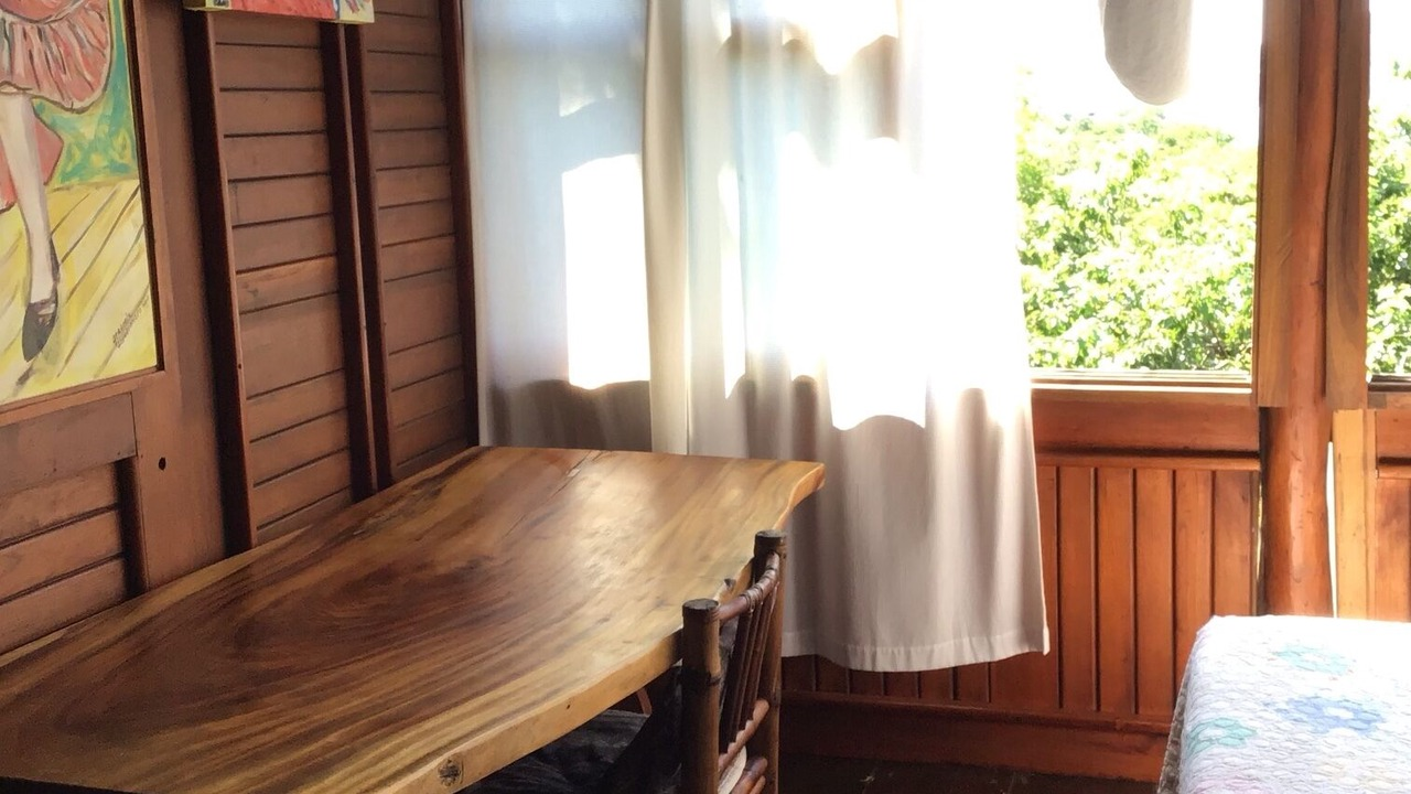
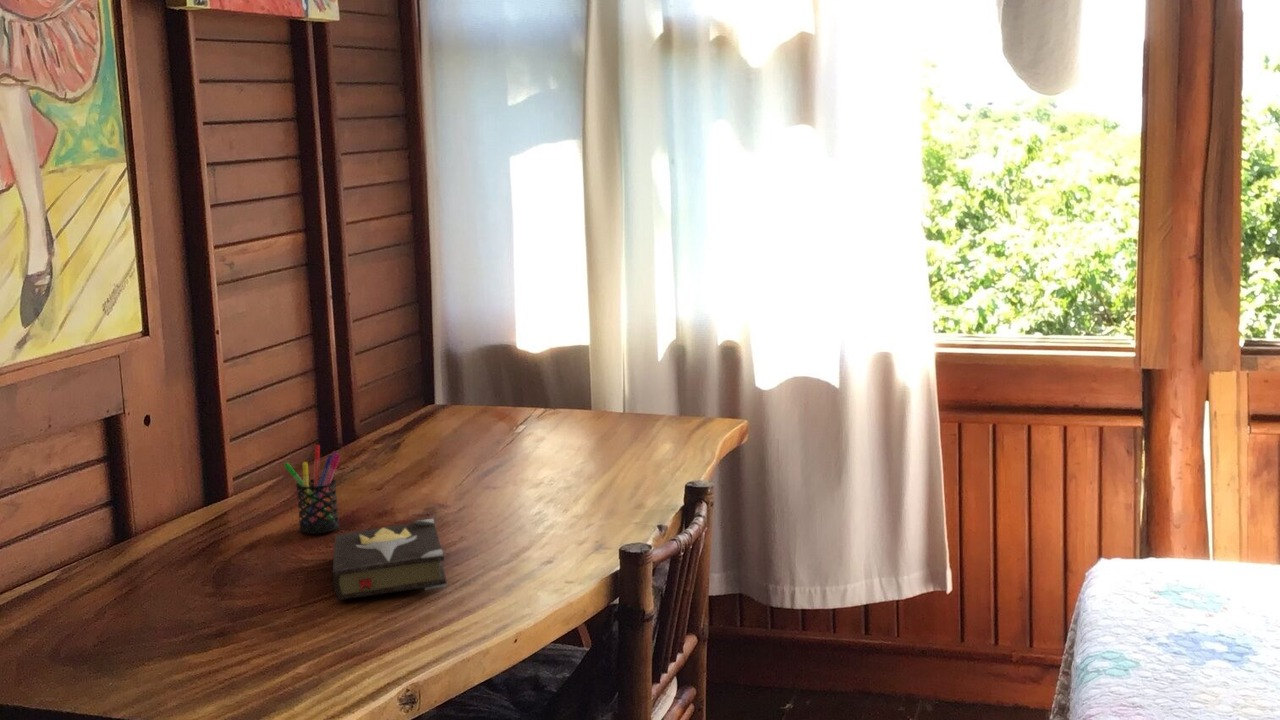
+ hardback book (387, 556)
+ pen holder (312, 488)
